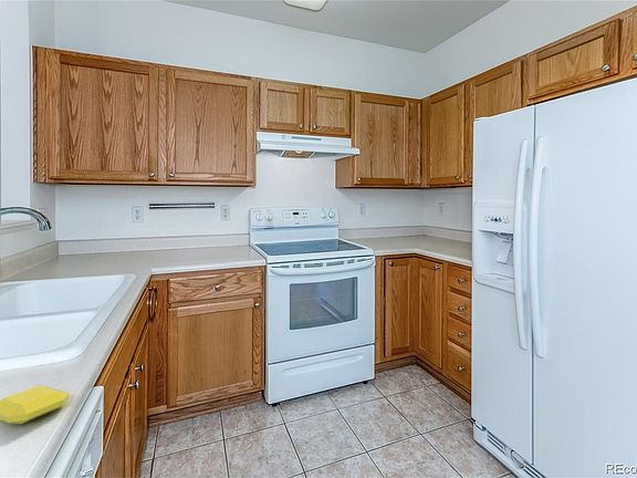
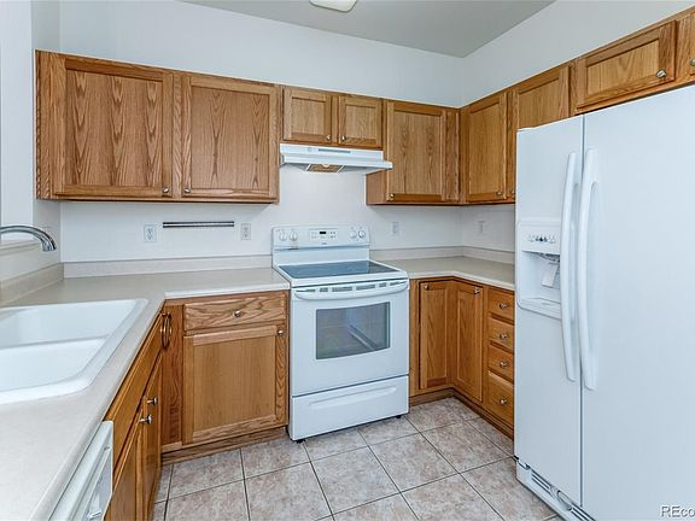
- soap bar (31, 403)
